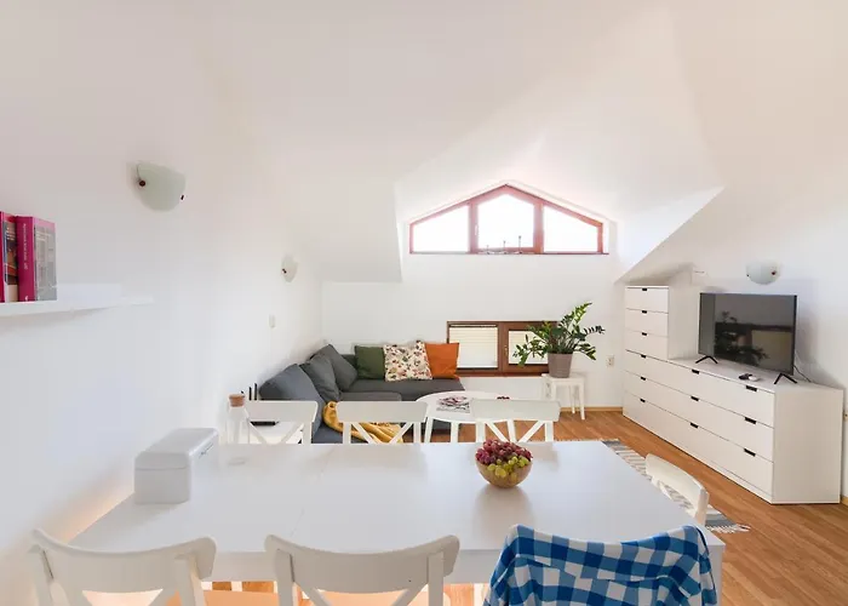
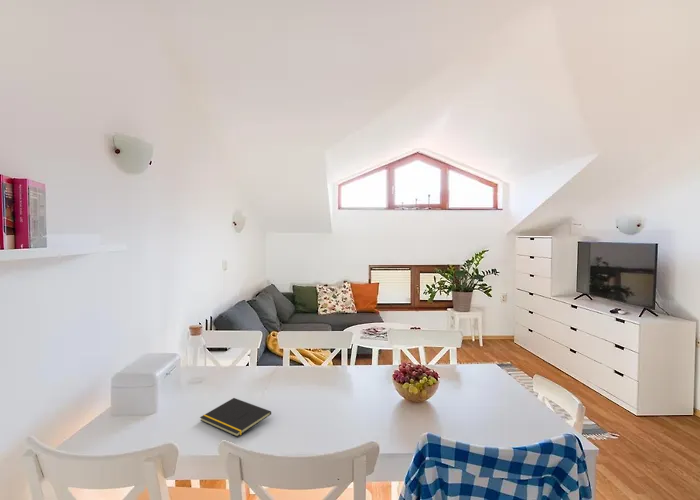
+ notepad (235, 415)
